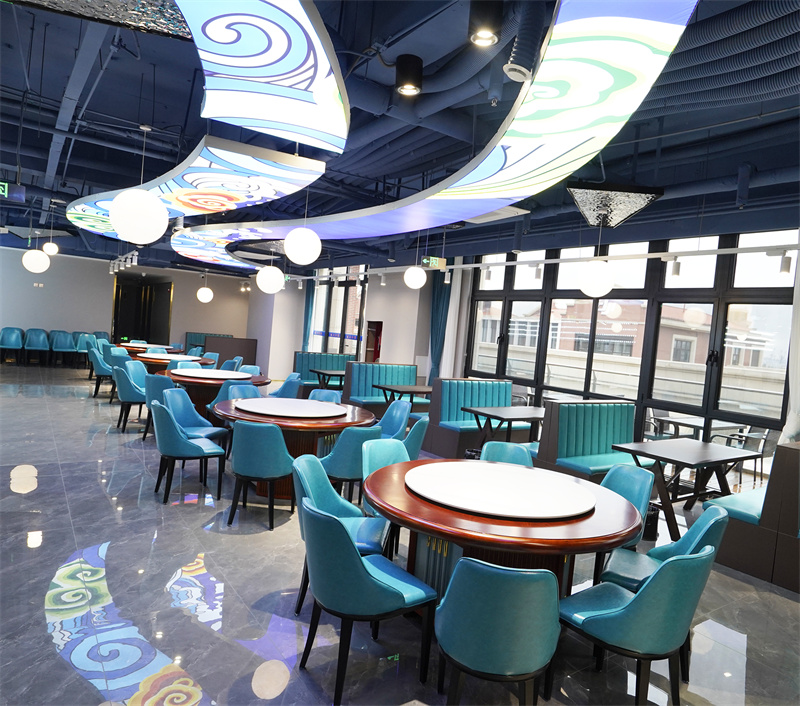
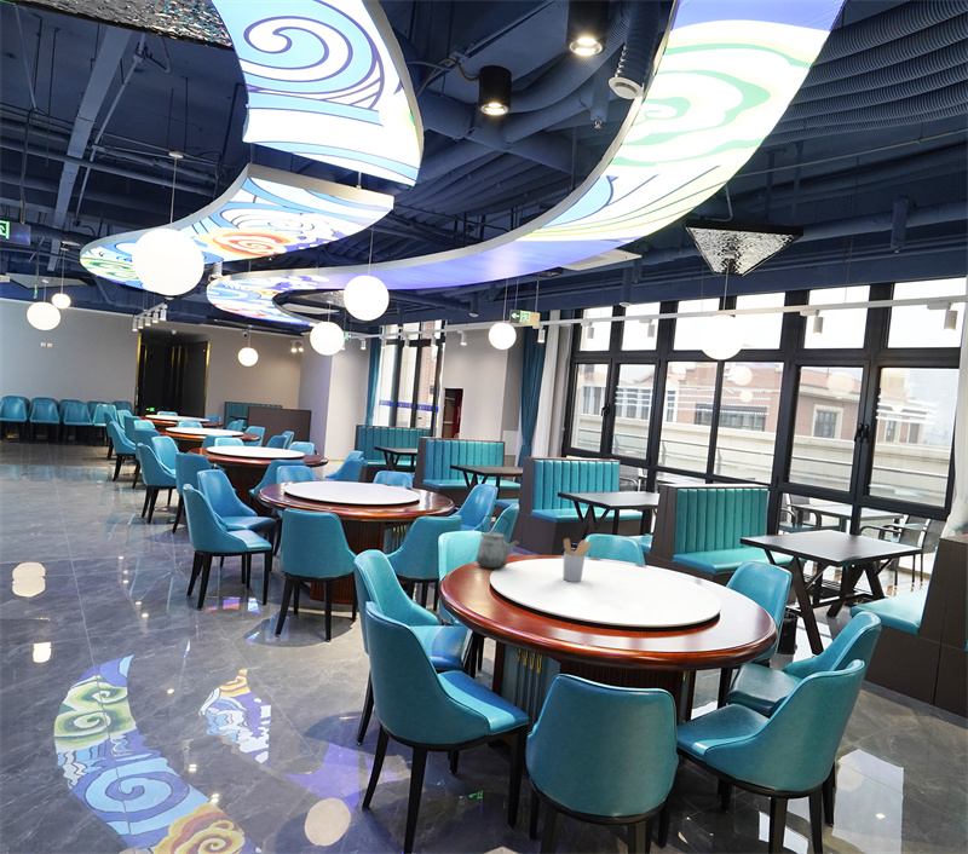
+ kettle (499, 541)
+ utensil holder (577, 559)
